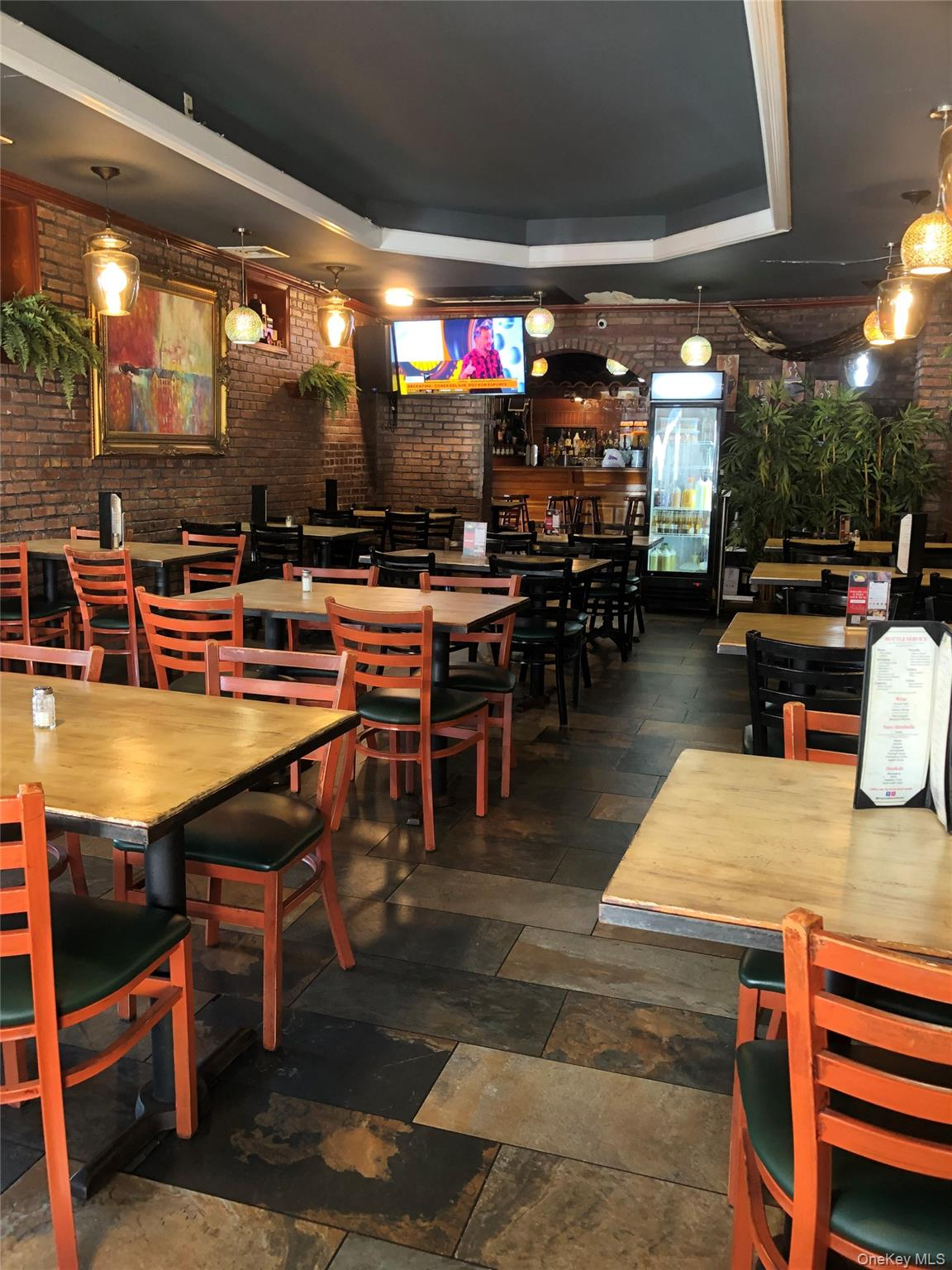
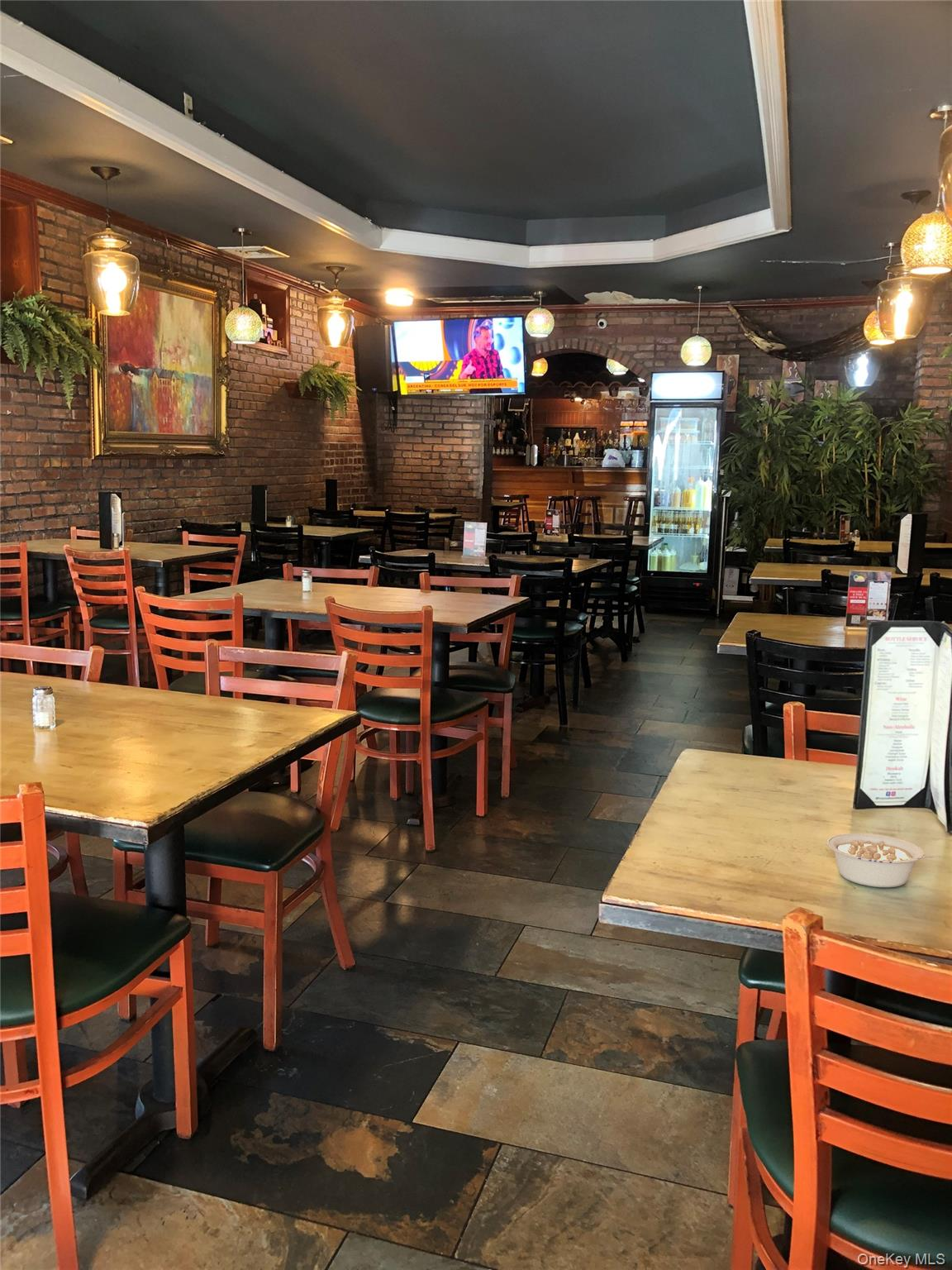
+ legume (878, 859)
